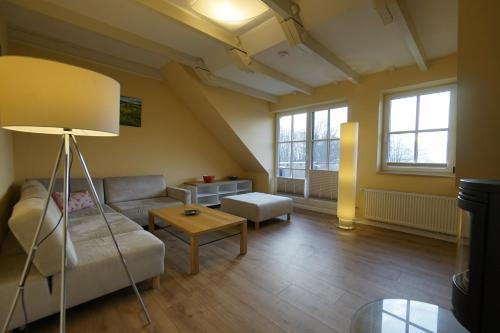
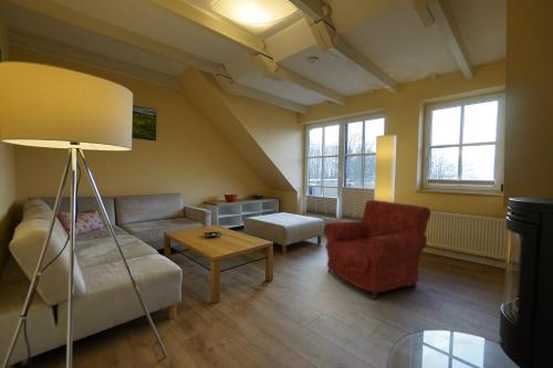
+ armchair (371, 241)
